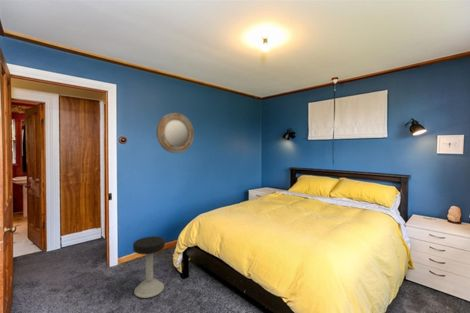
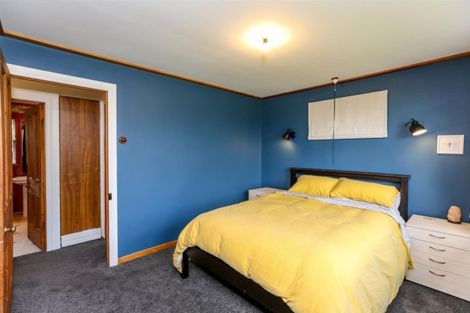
- home mirror (176, 133)
- stool (149, 265)
